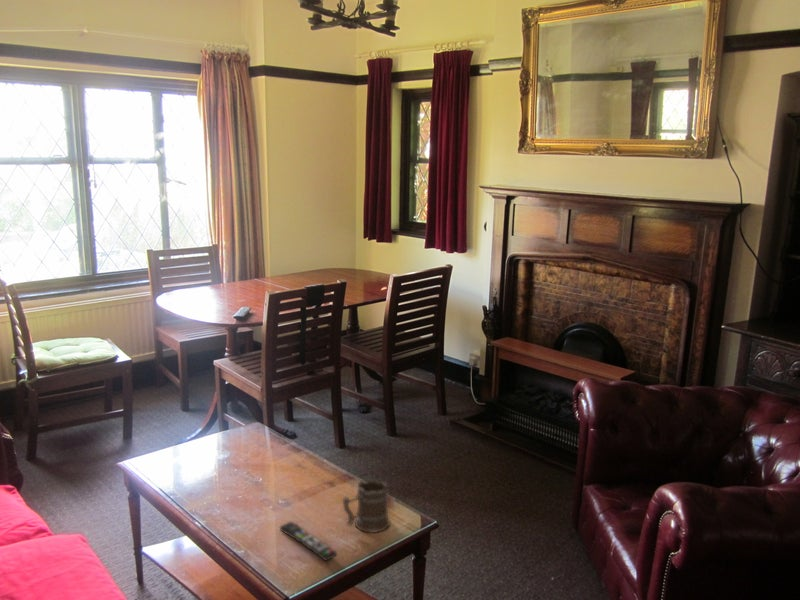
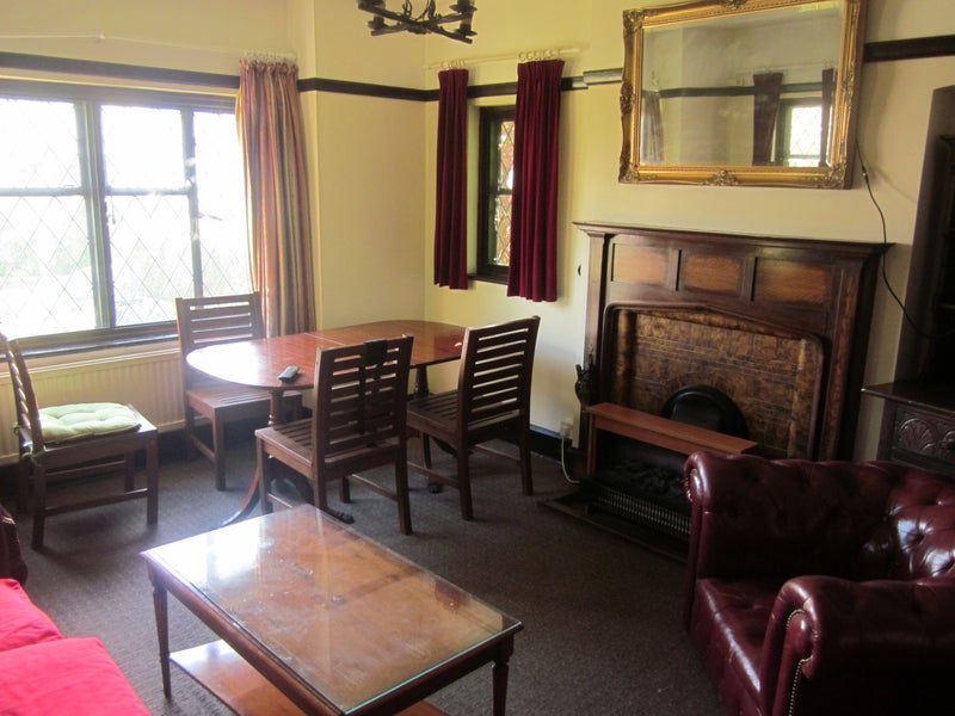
- remote control (307, 540)
- mug (365, 506)
